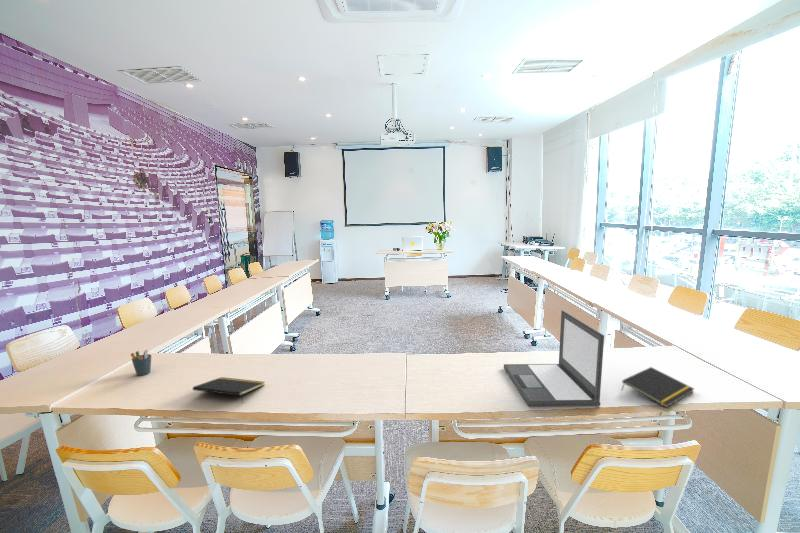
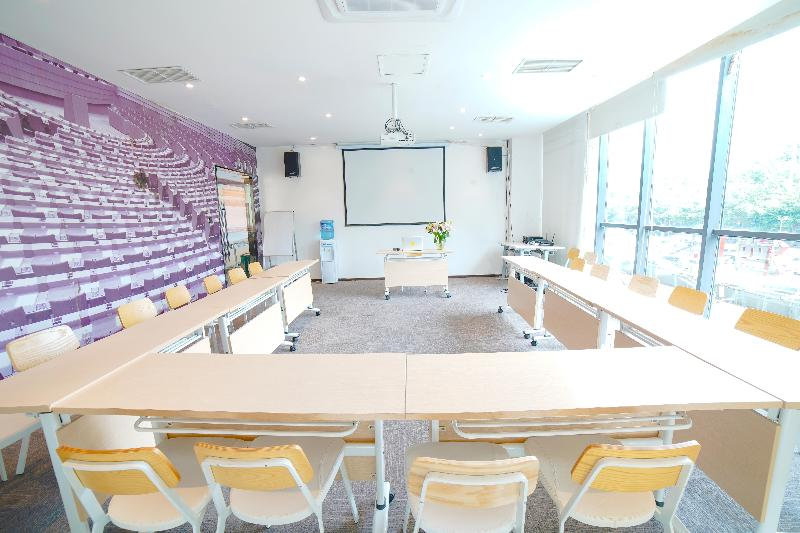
- laptop (547, 364)
- notepad (658, 385)
- pen holder (141, 361)
- notepad (229, 385)
